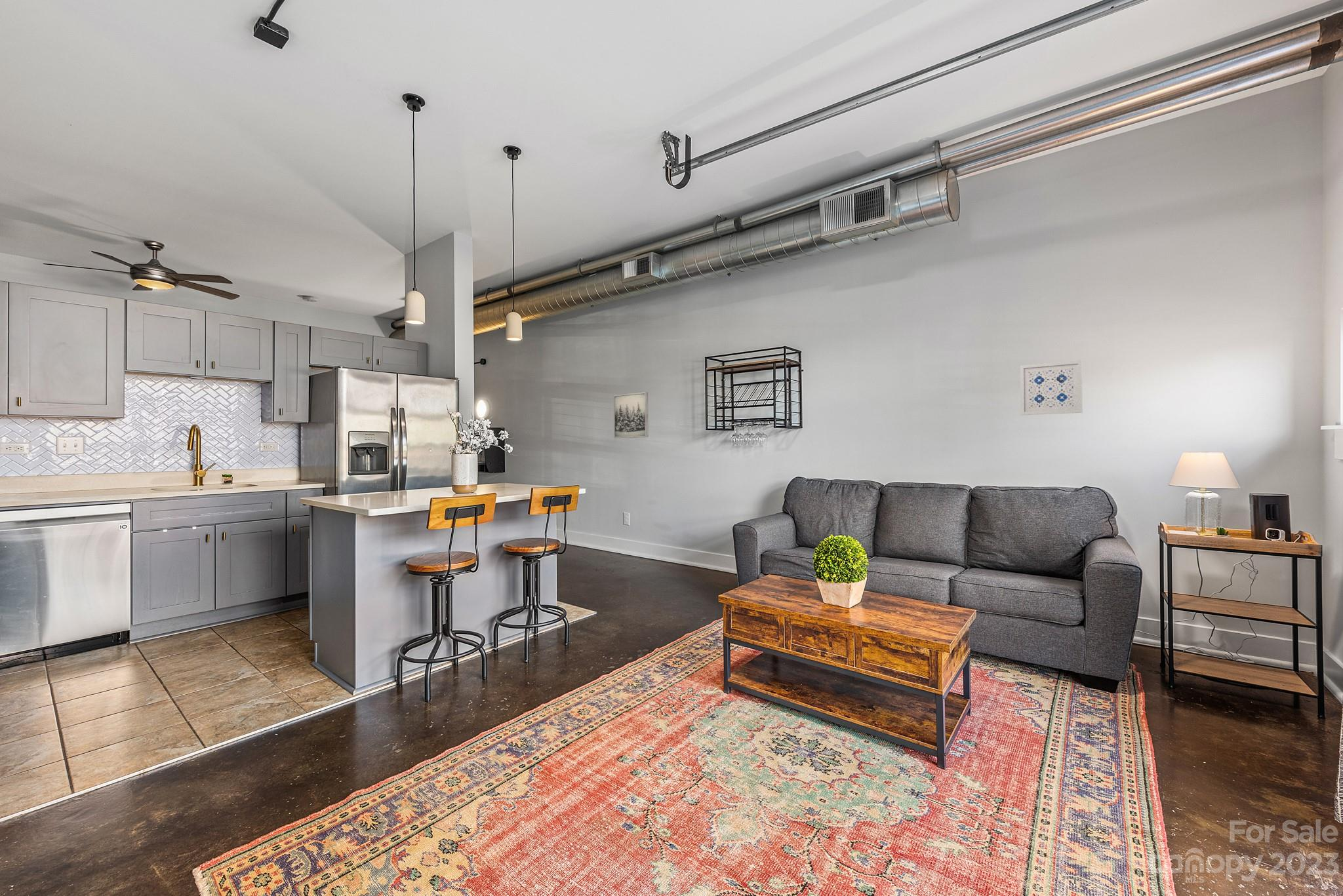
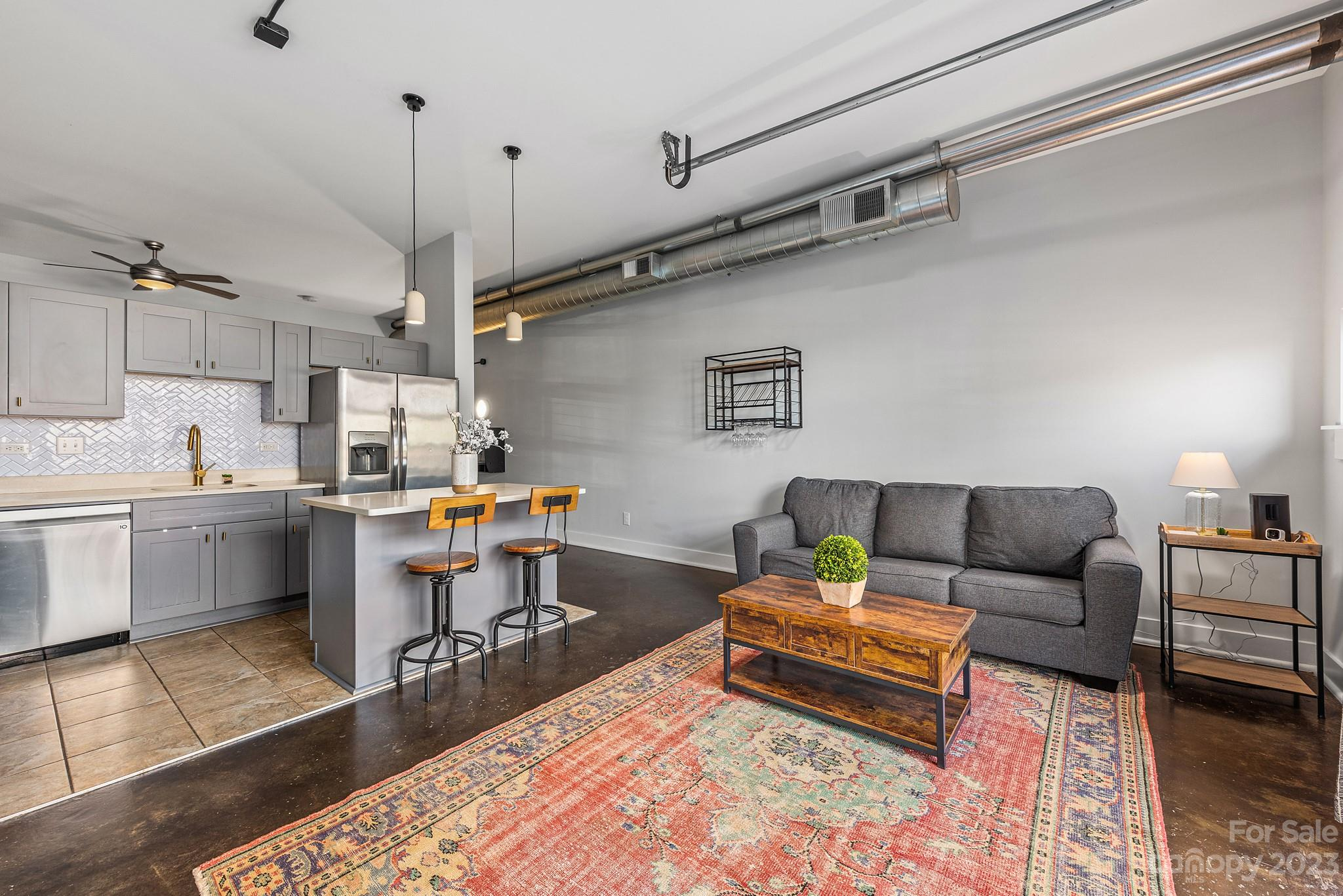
- wall art (1051, 388)
- wall art (630, 416)
